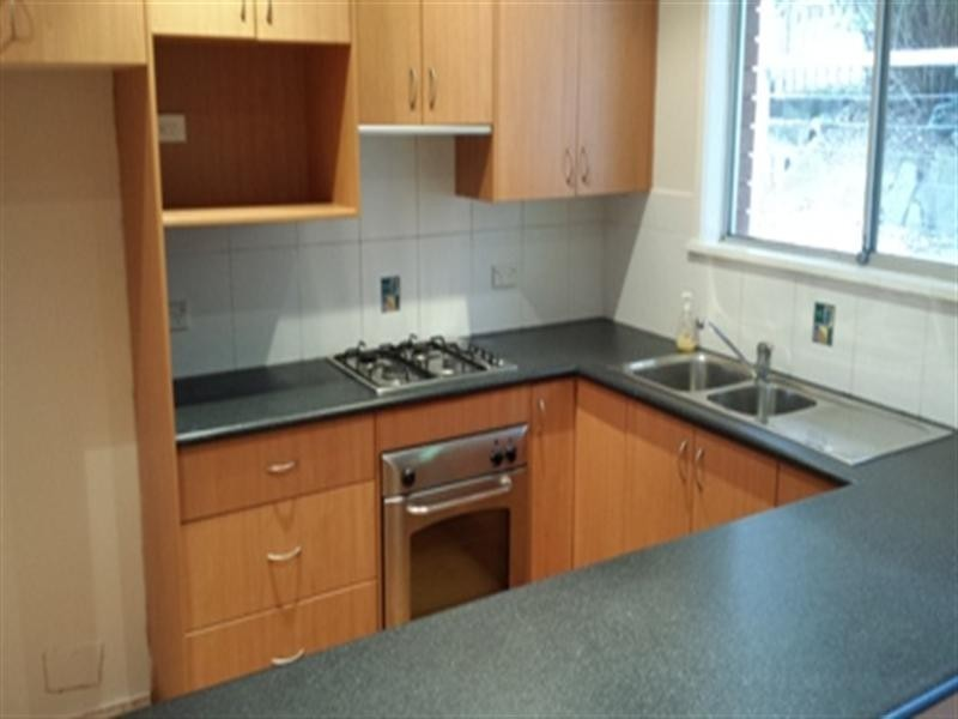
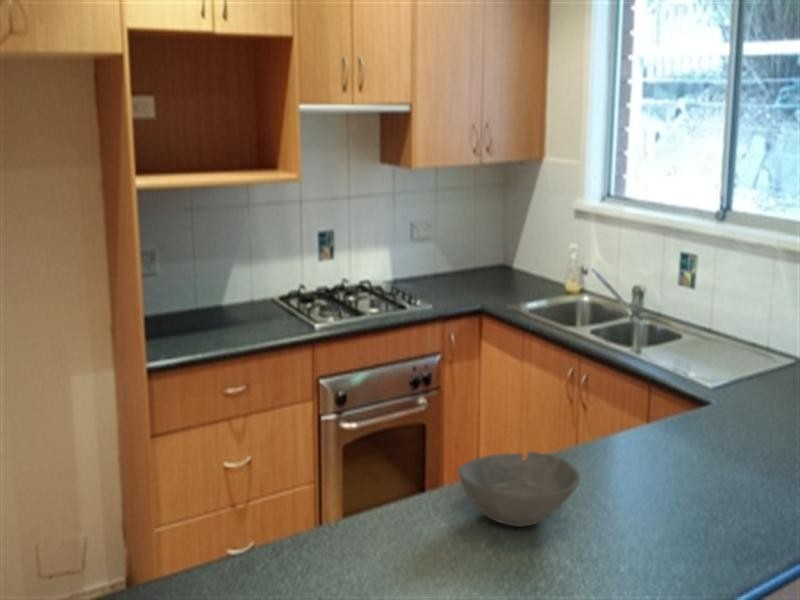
+ bowl (519, 494)
